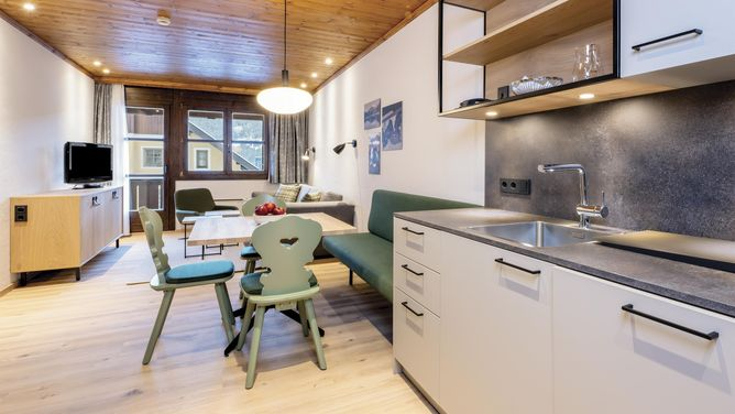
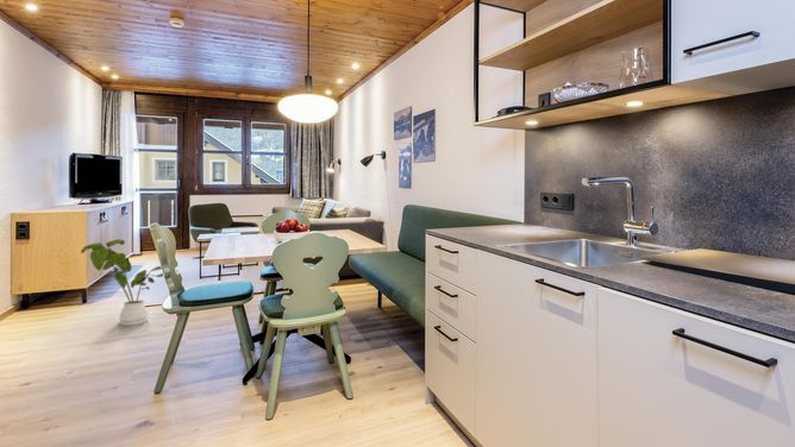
+ house plant (124, 283)
